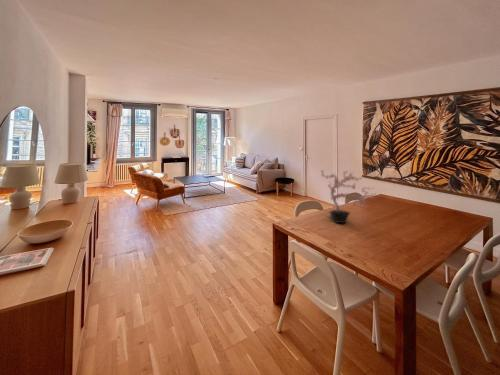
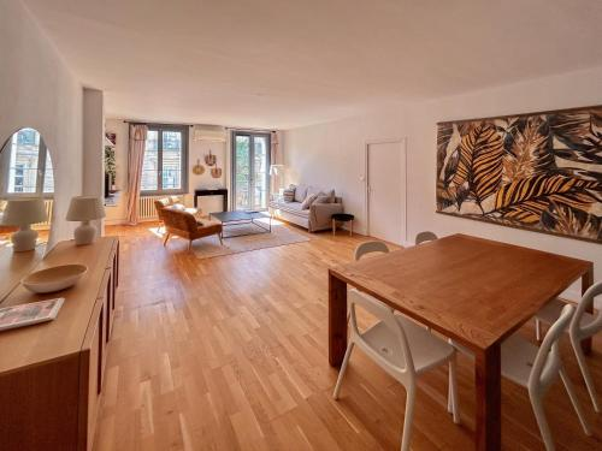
- potted plant (347, 196)
